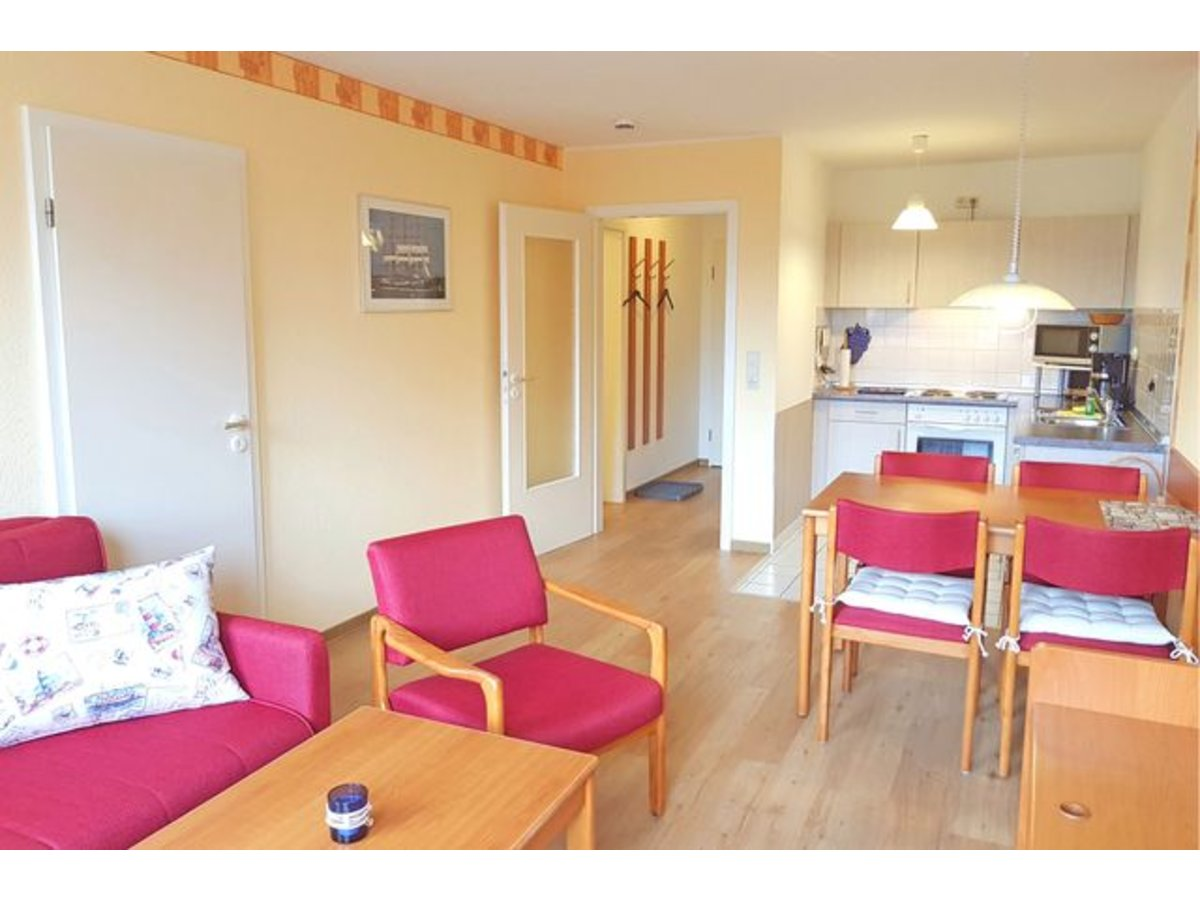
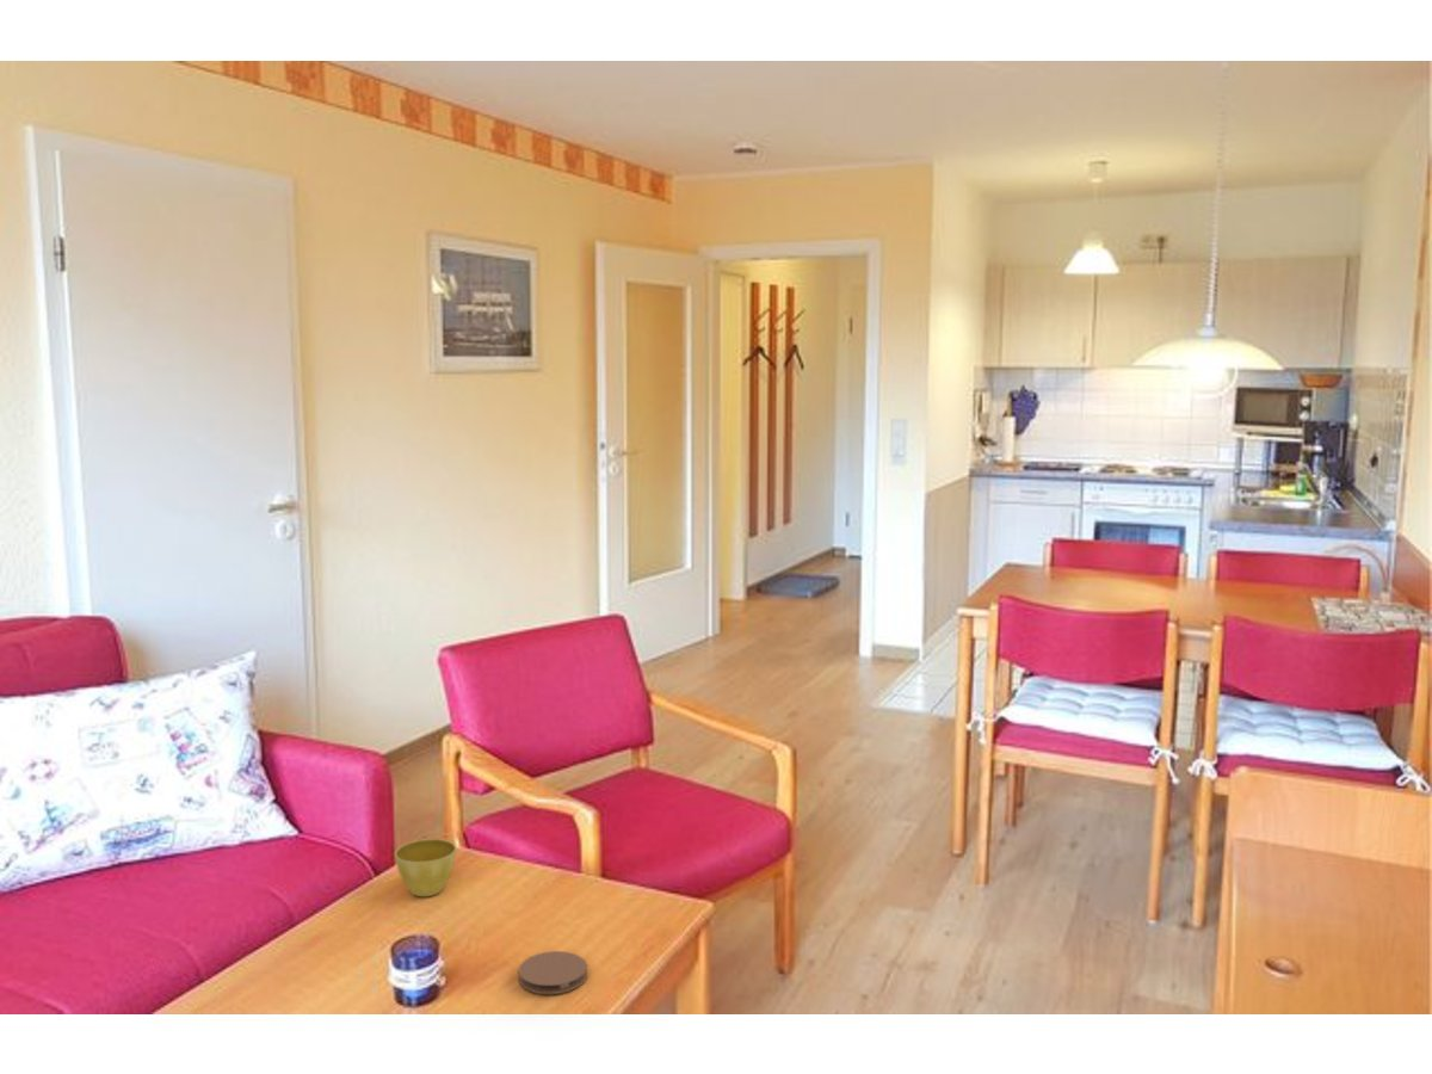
+ flower pot (426, 870)
+ coaster (553, 971)
